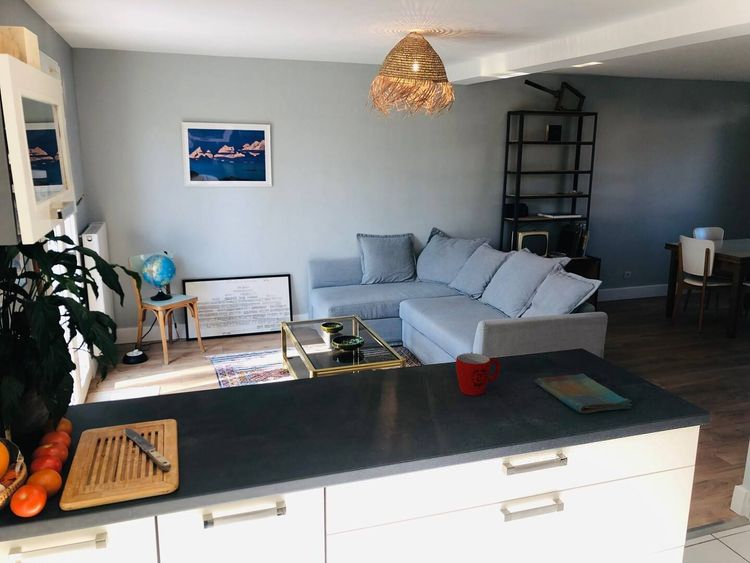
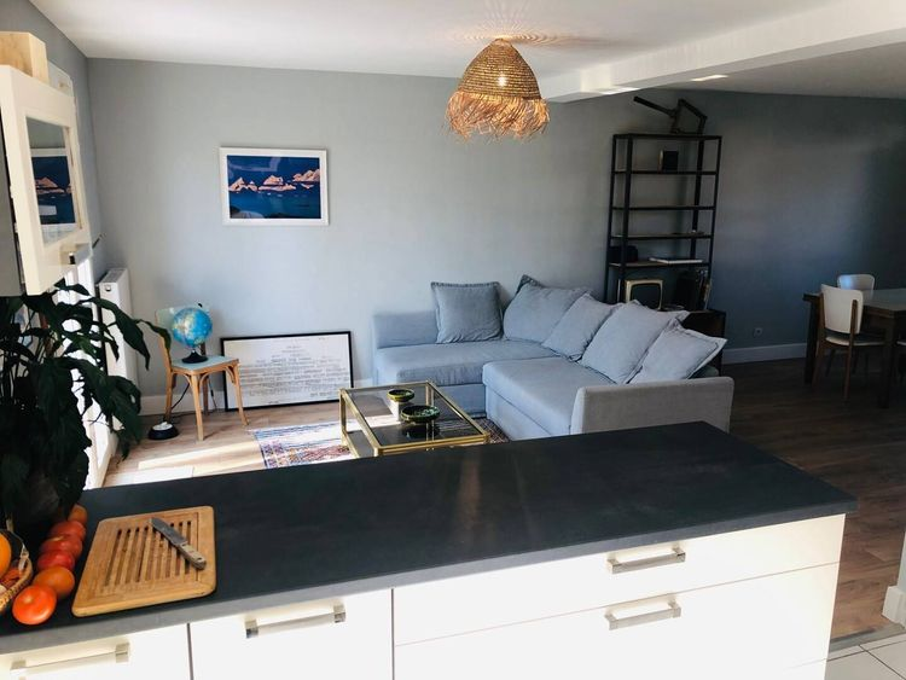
- mug (478, 374)
- dish towel (580, 391)
